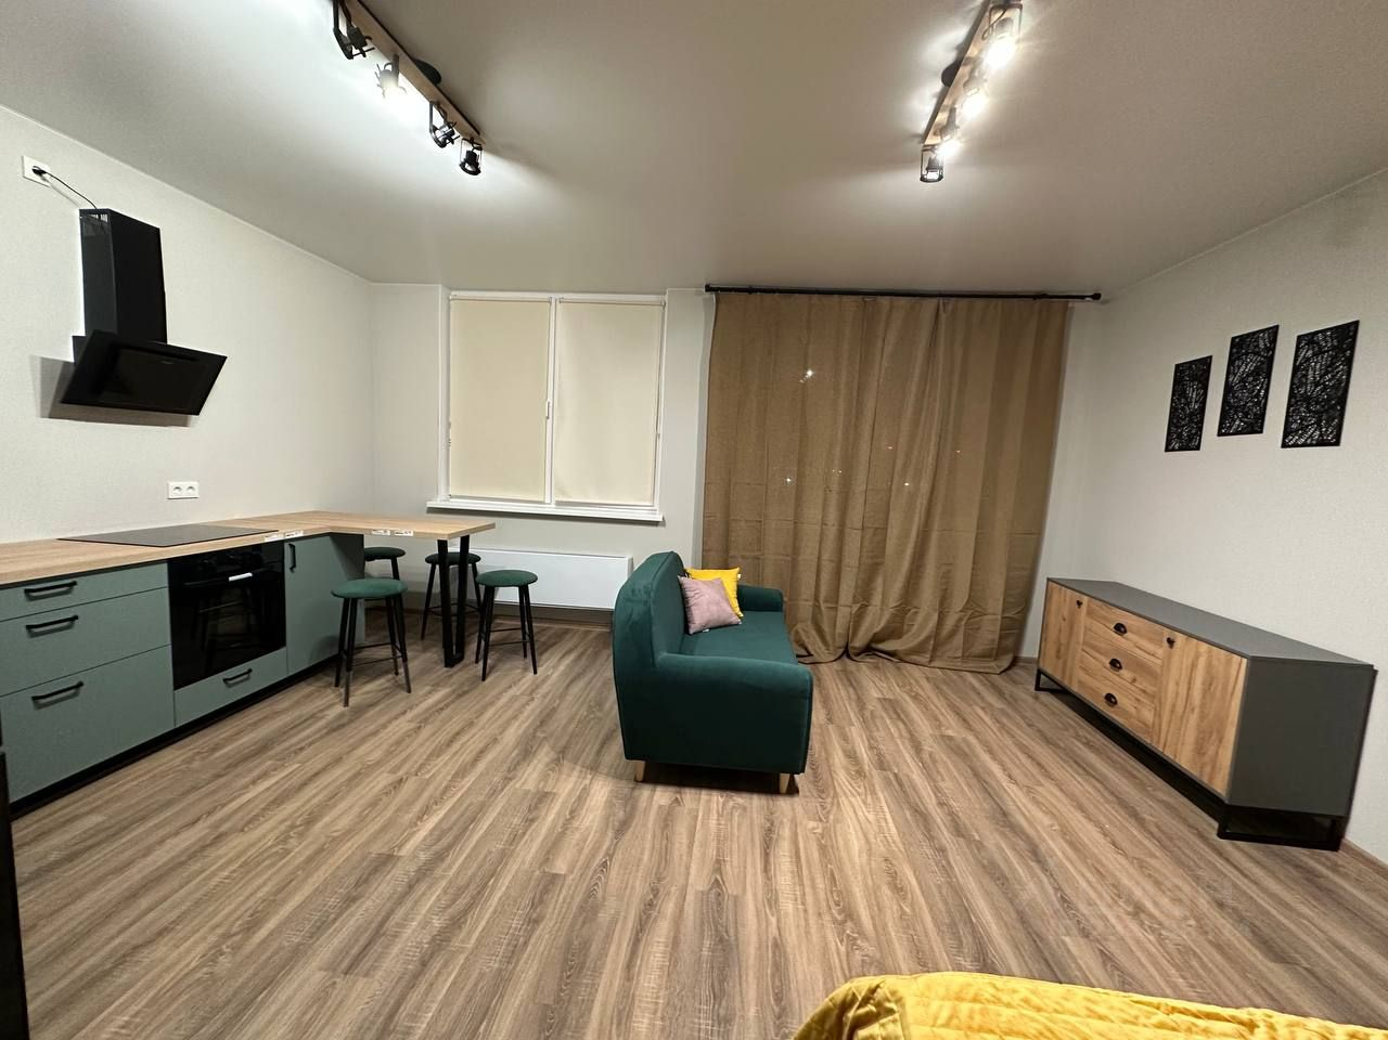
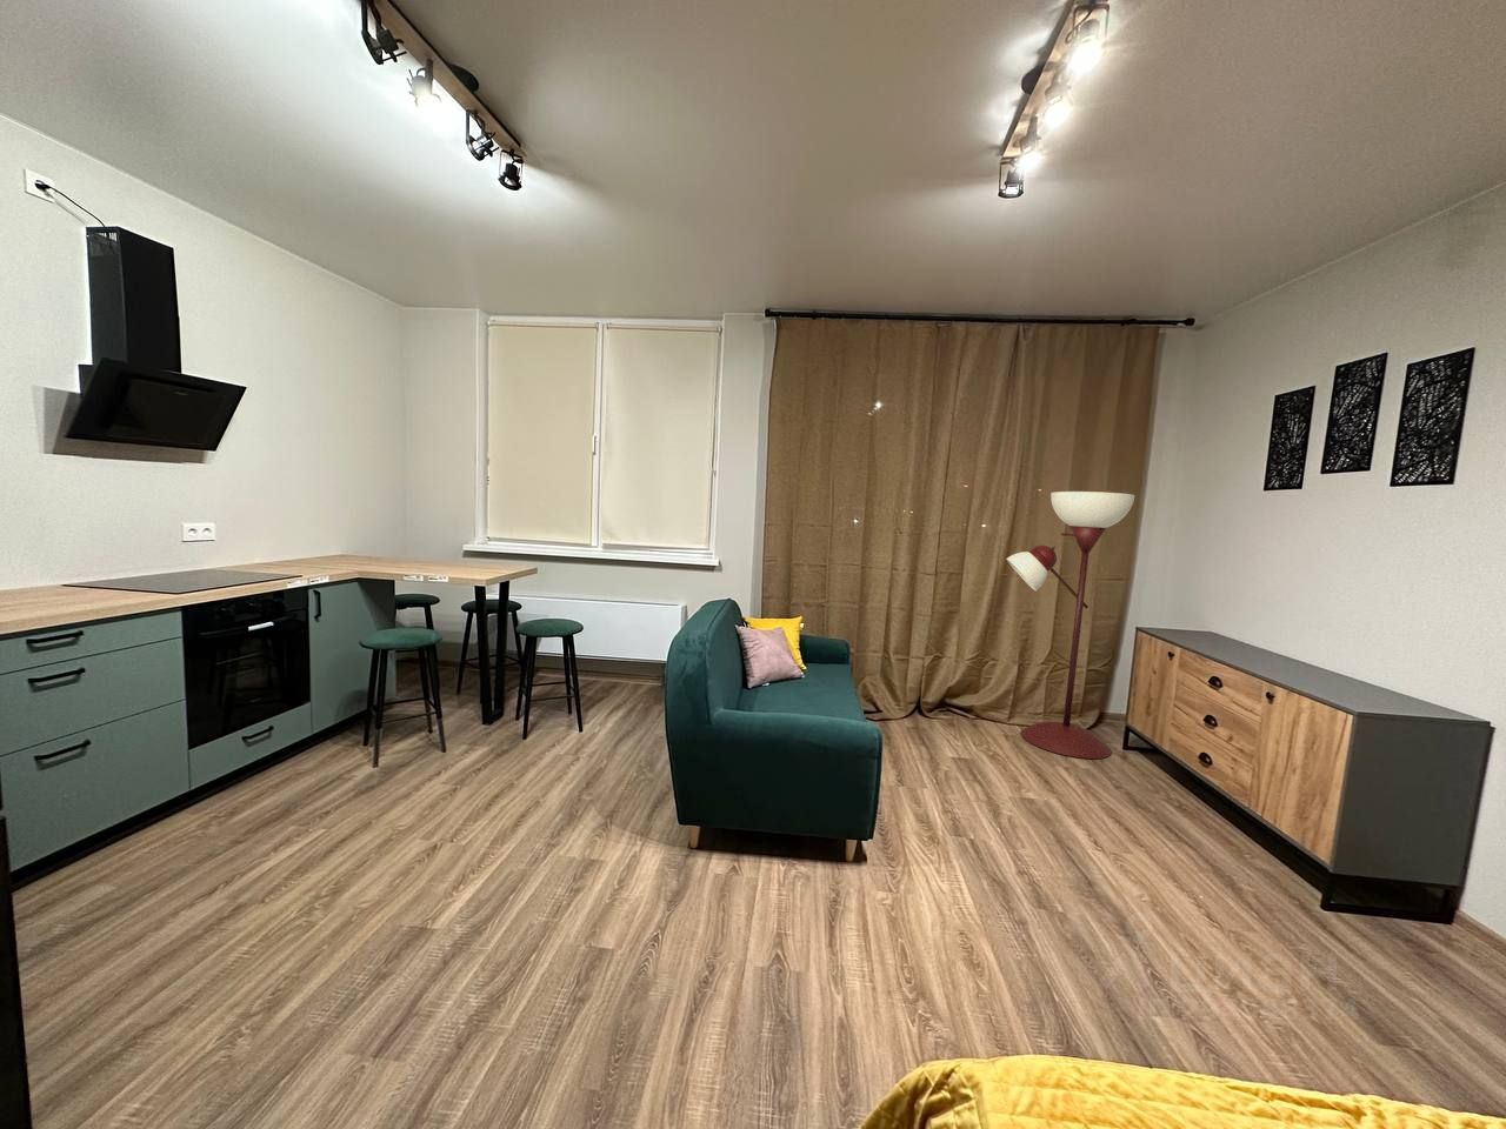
+ floor lamp (1074, 619)
